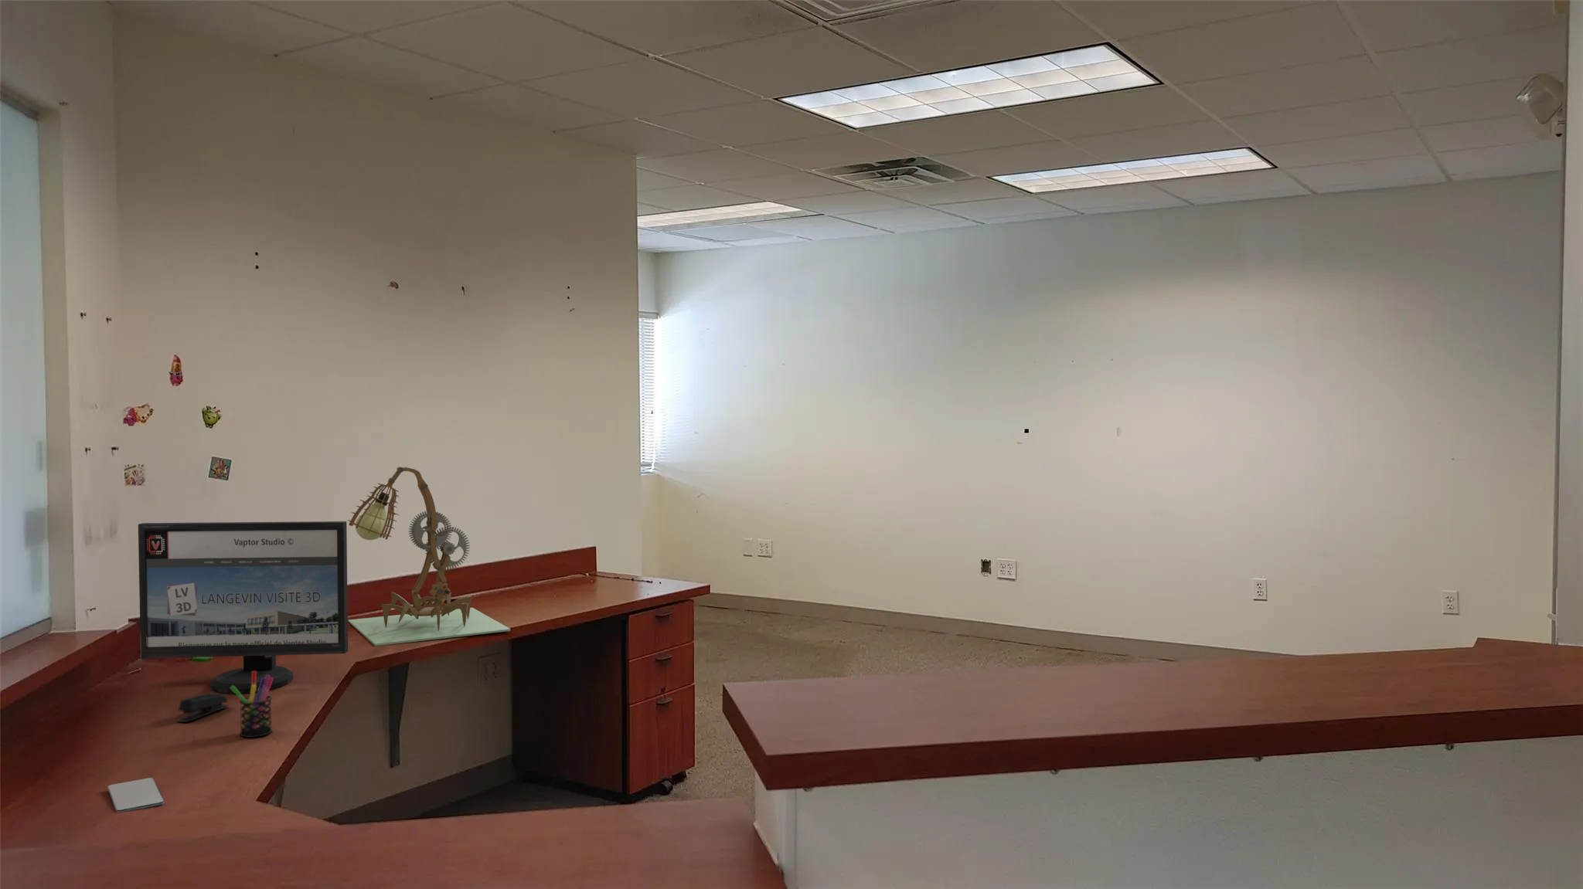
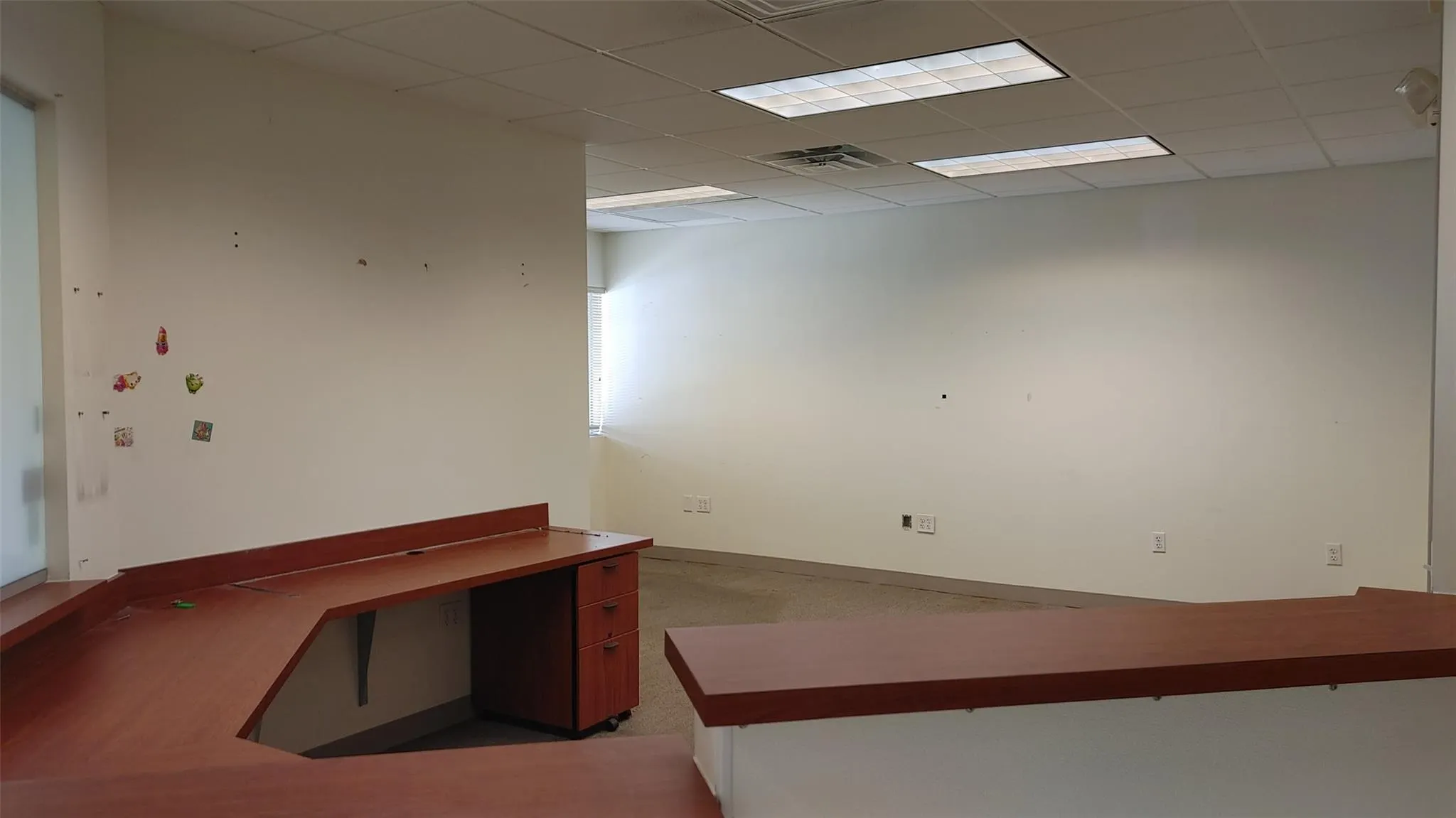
- computer monitor (250, 602)
- pen holder (251, 703)
- stapler (203, 703)
- smartphone (135, 794)
- lamp (421, 547)
